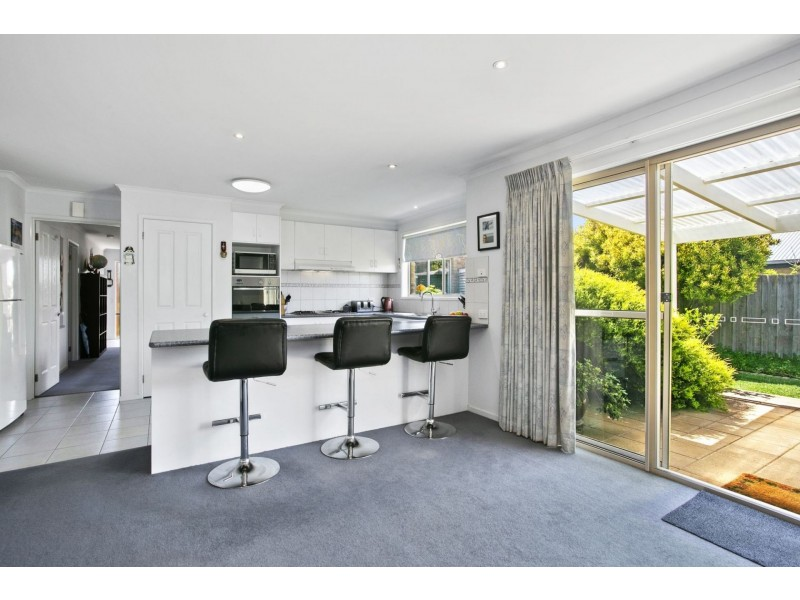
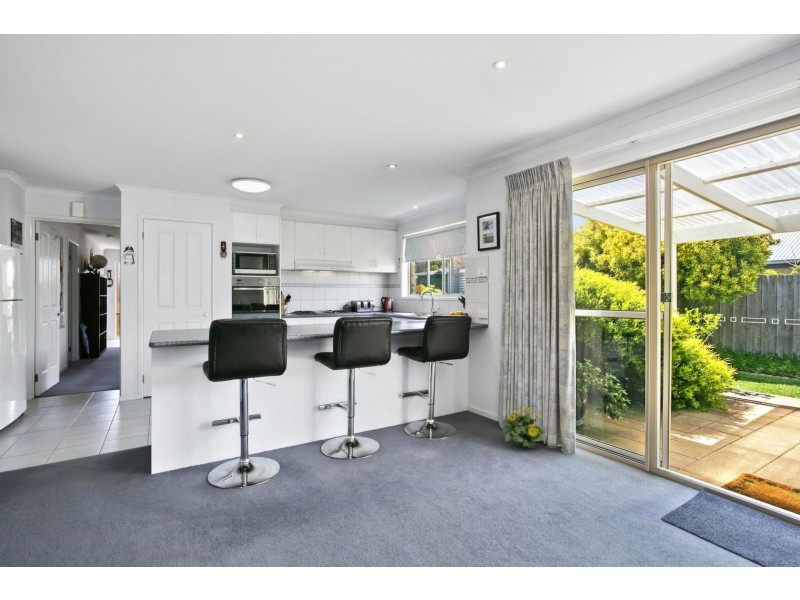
+ flowering plant (521, 426)
